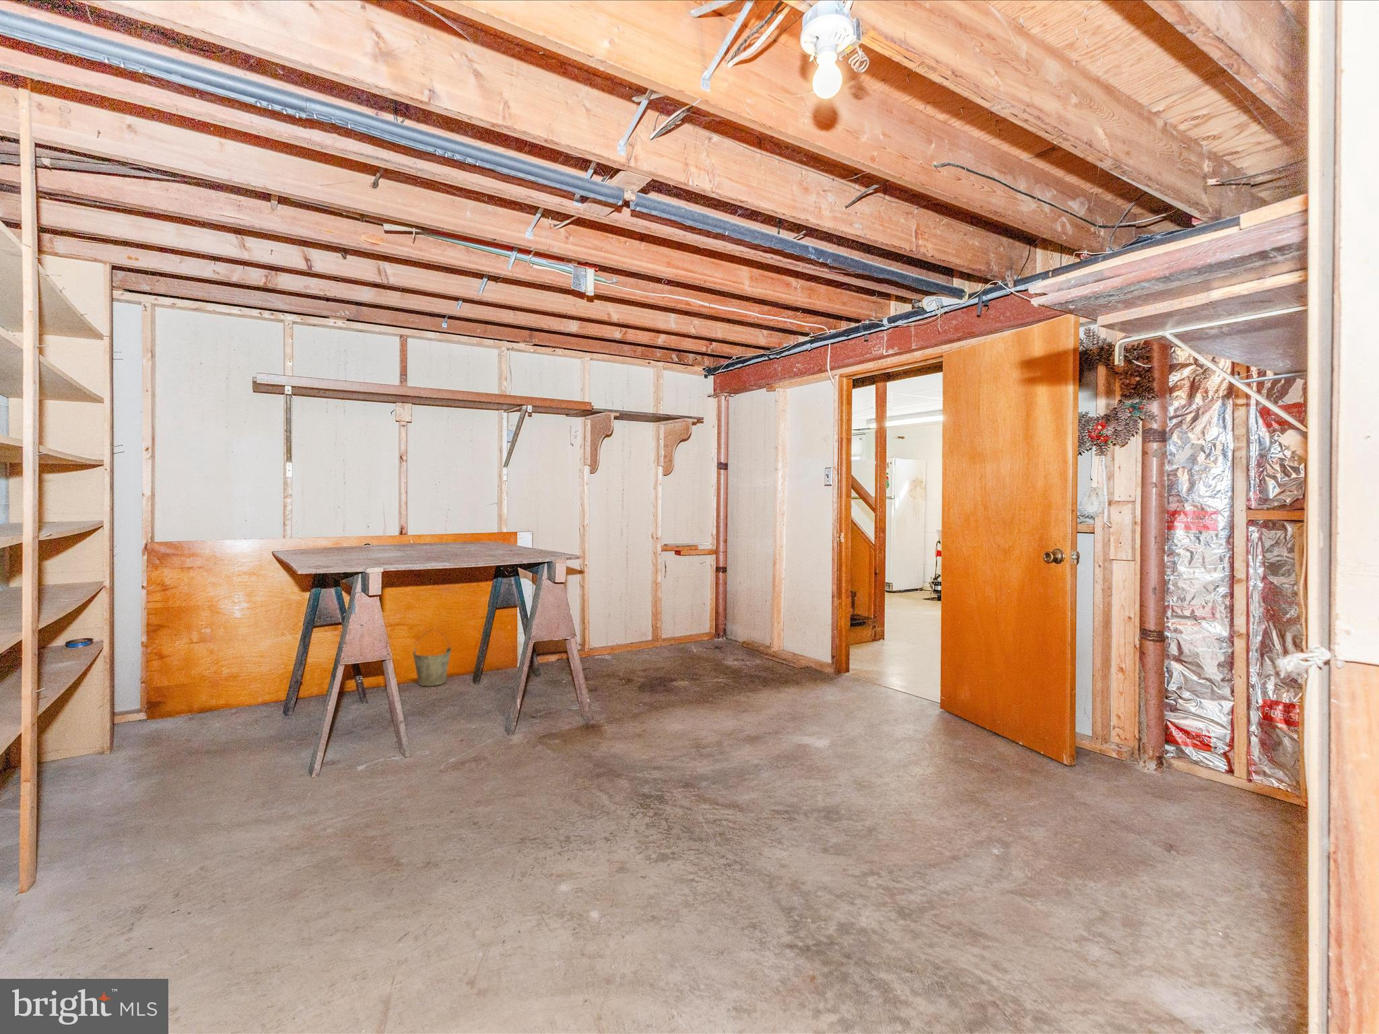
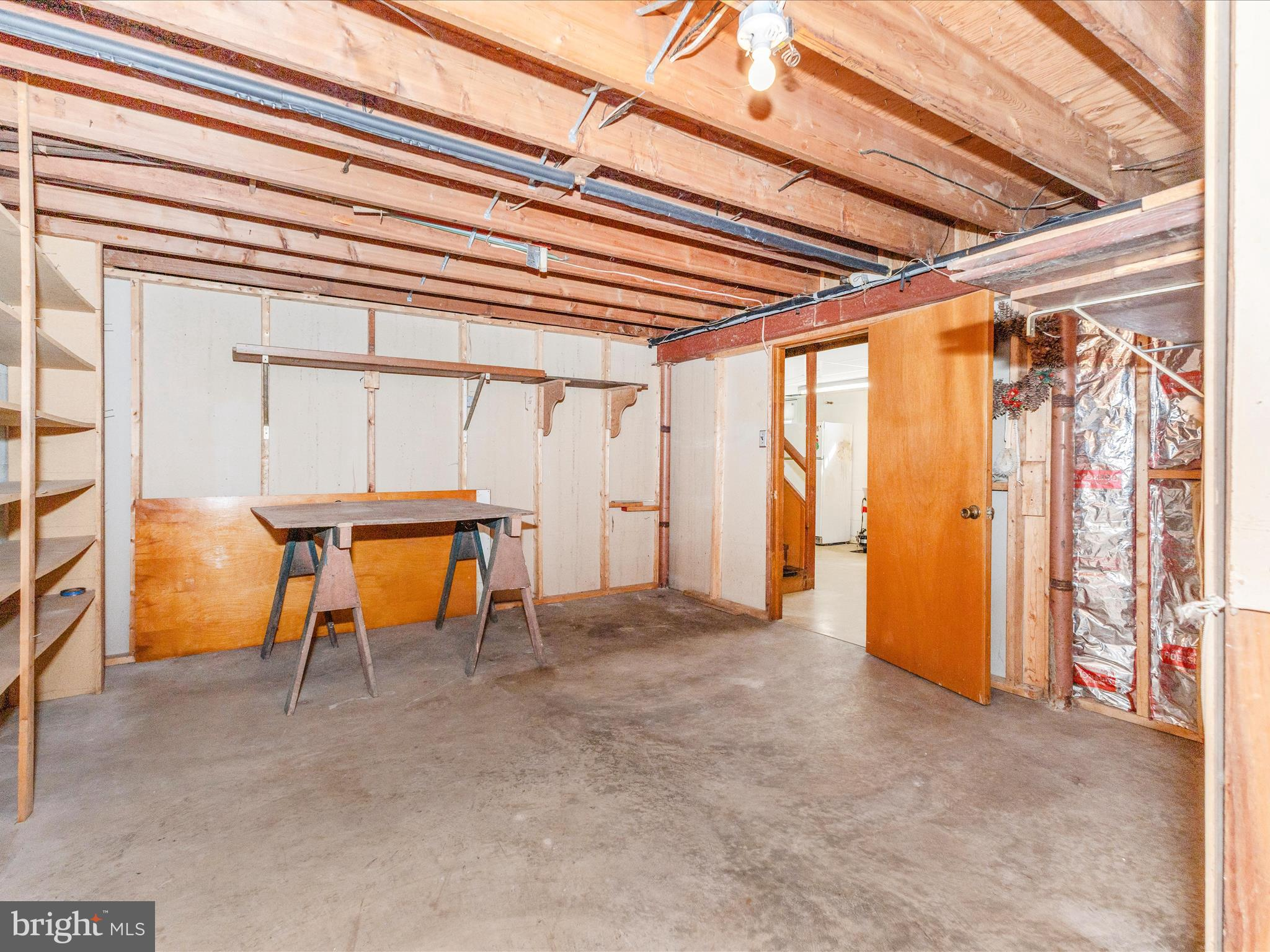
- bucket (431, 656)
